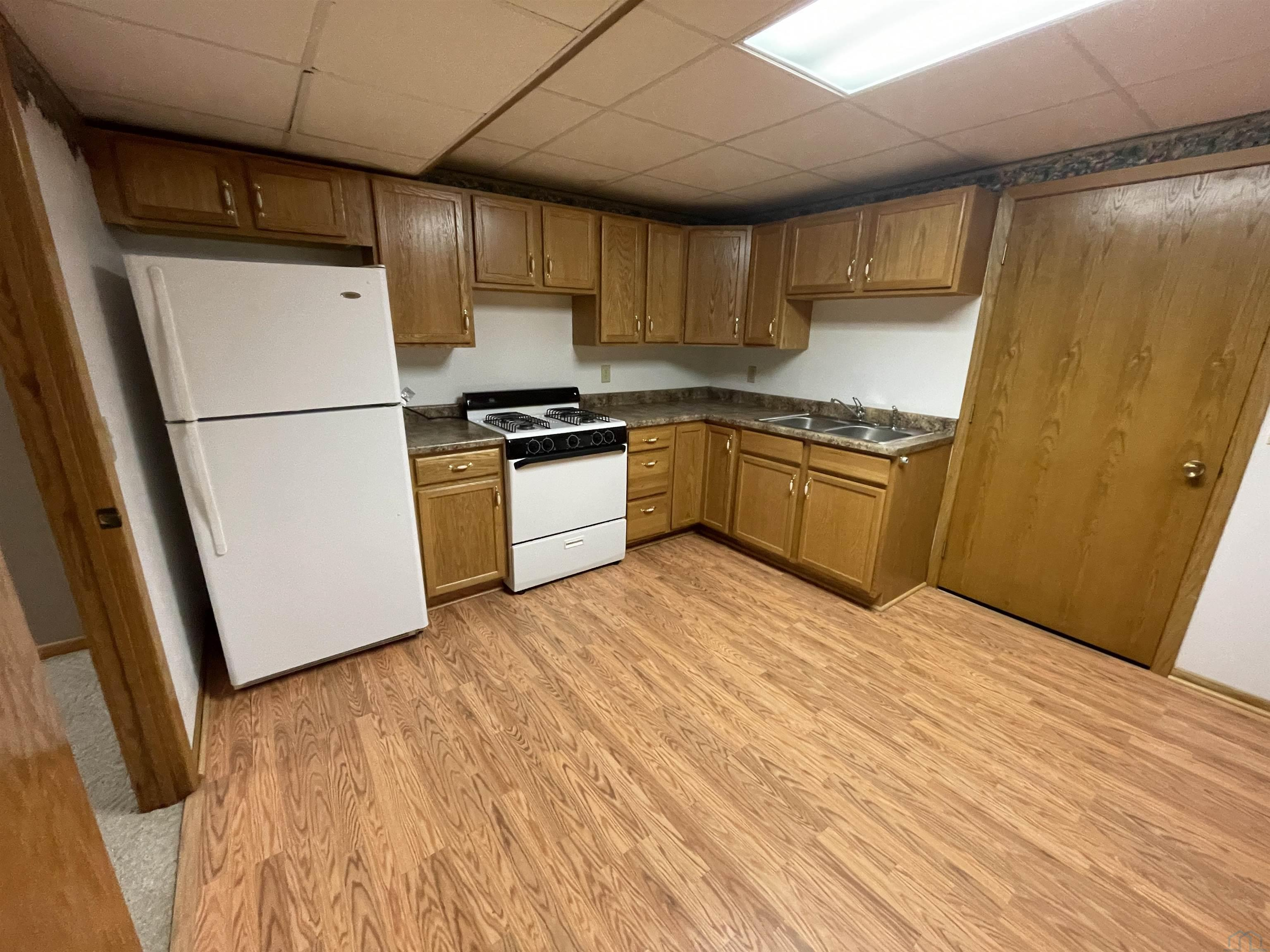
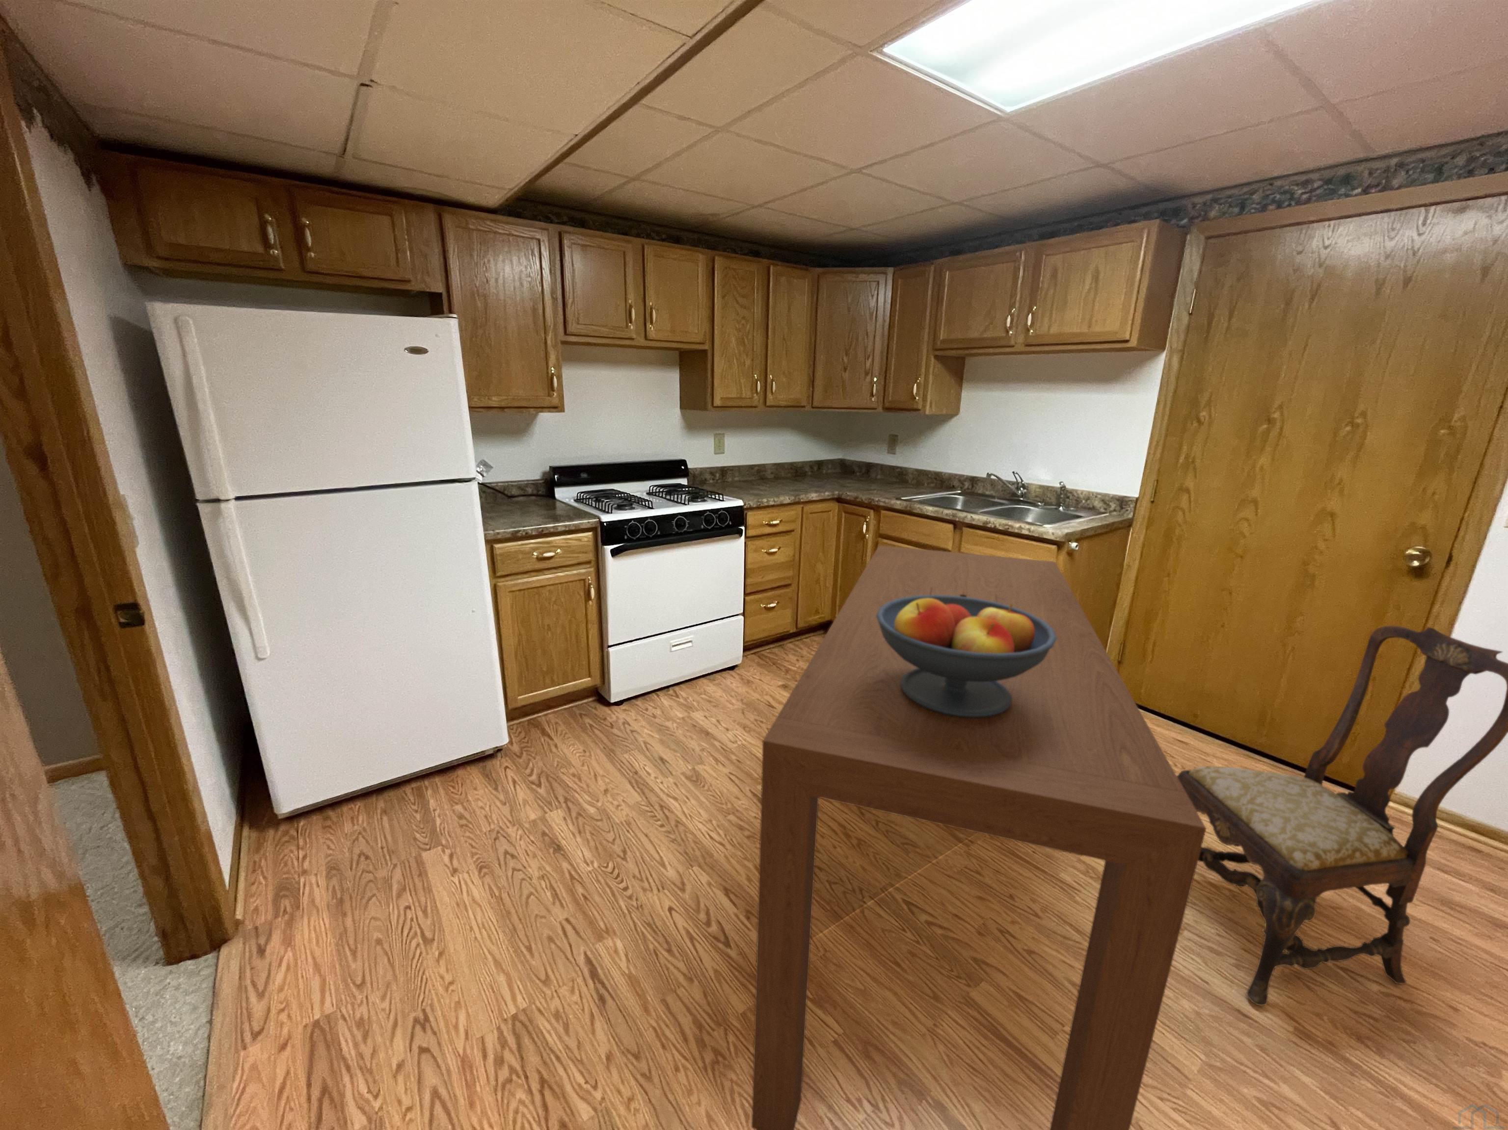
+ dining table (945, 766)
+ dining chair (1307, 791)
+ fruit bowl (961, 643)
